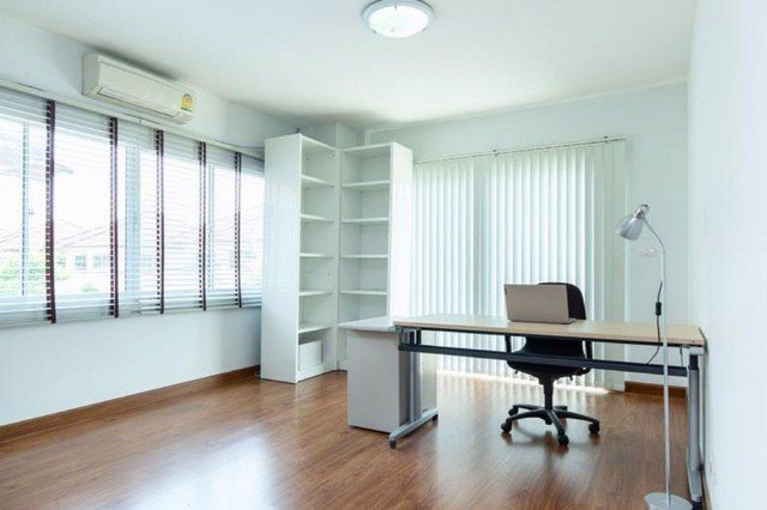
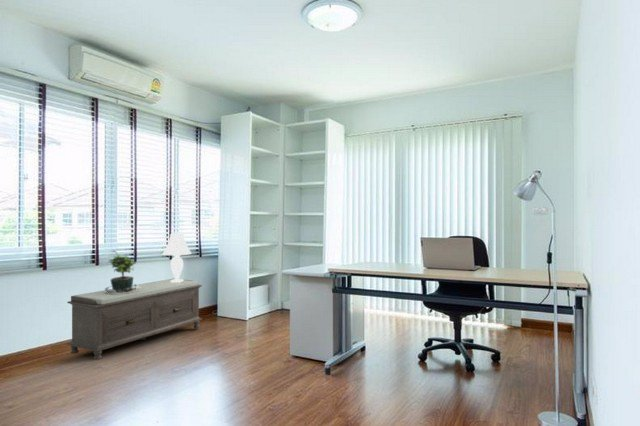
+ bench (141, 313)
+ potted plant (123, 271)
+ table lamp (177, 257)
